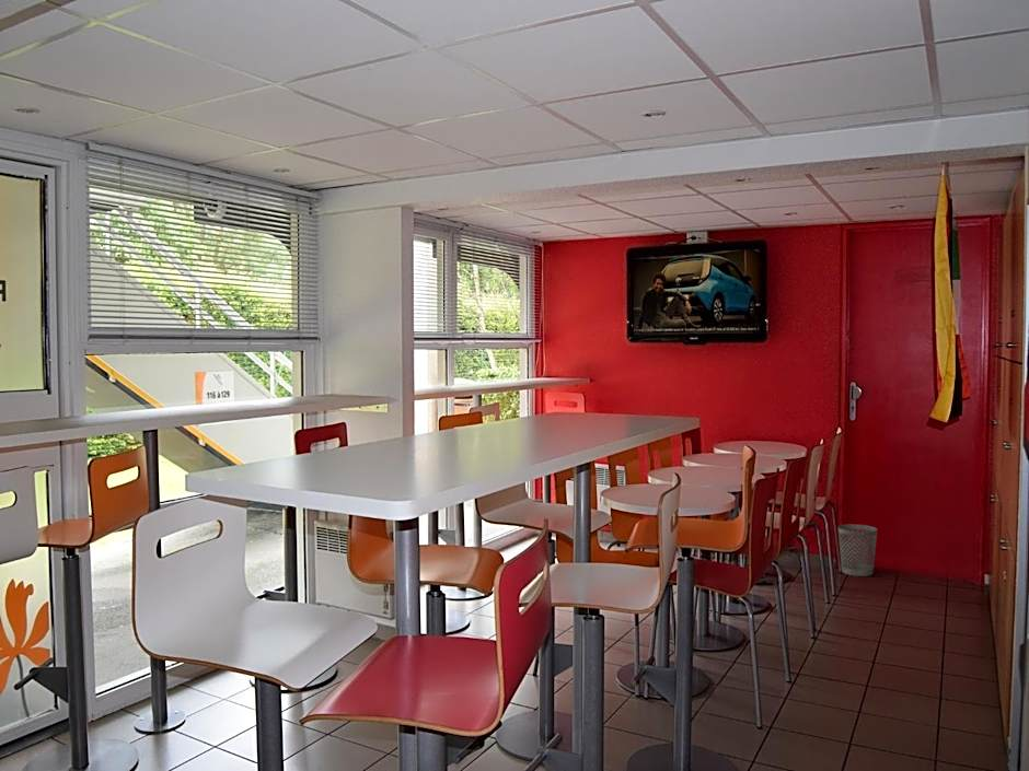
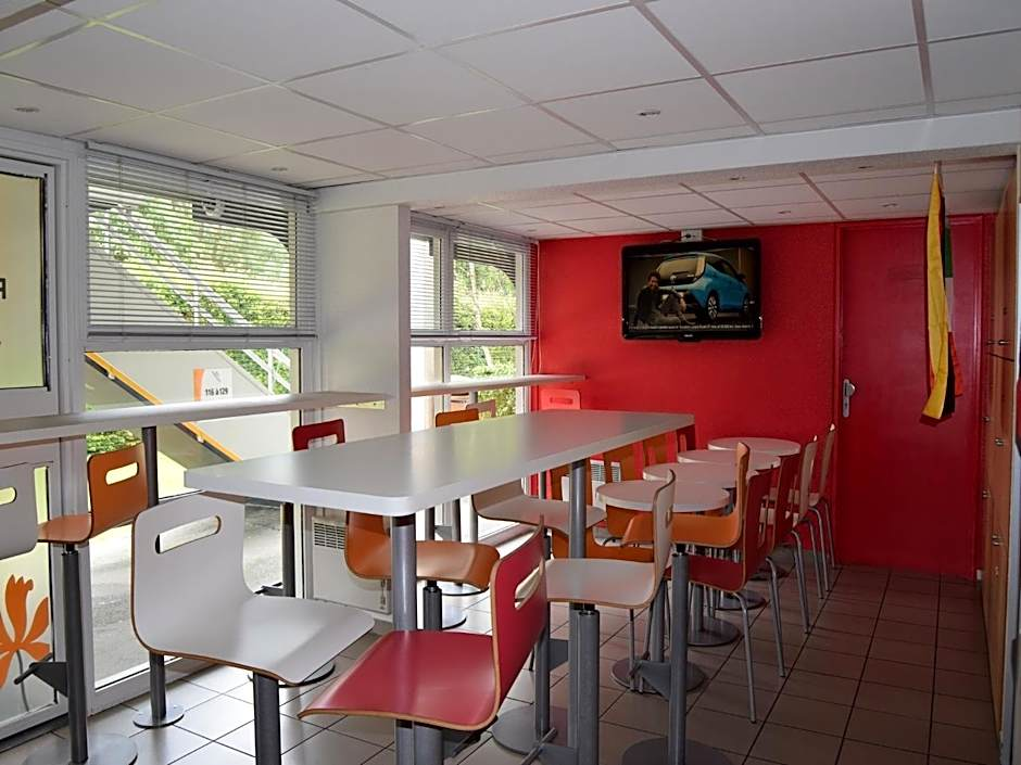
- wastebasket (857, 550)
